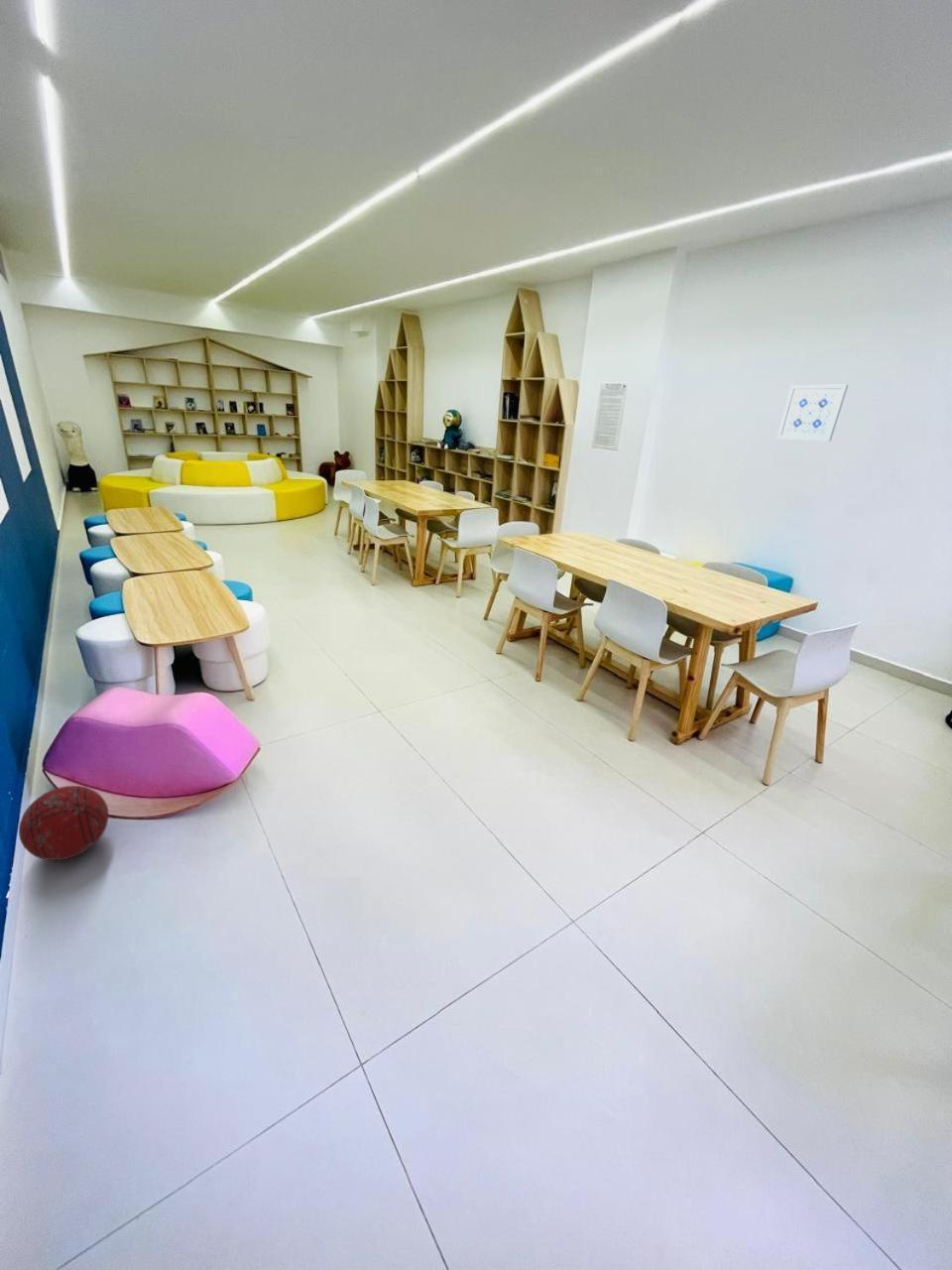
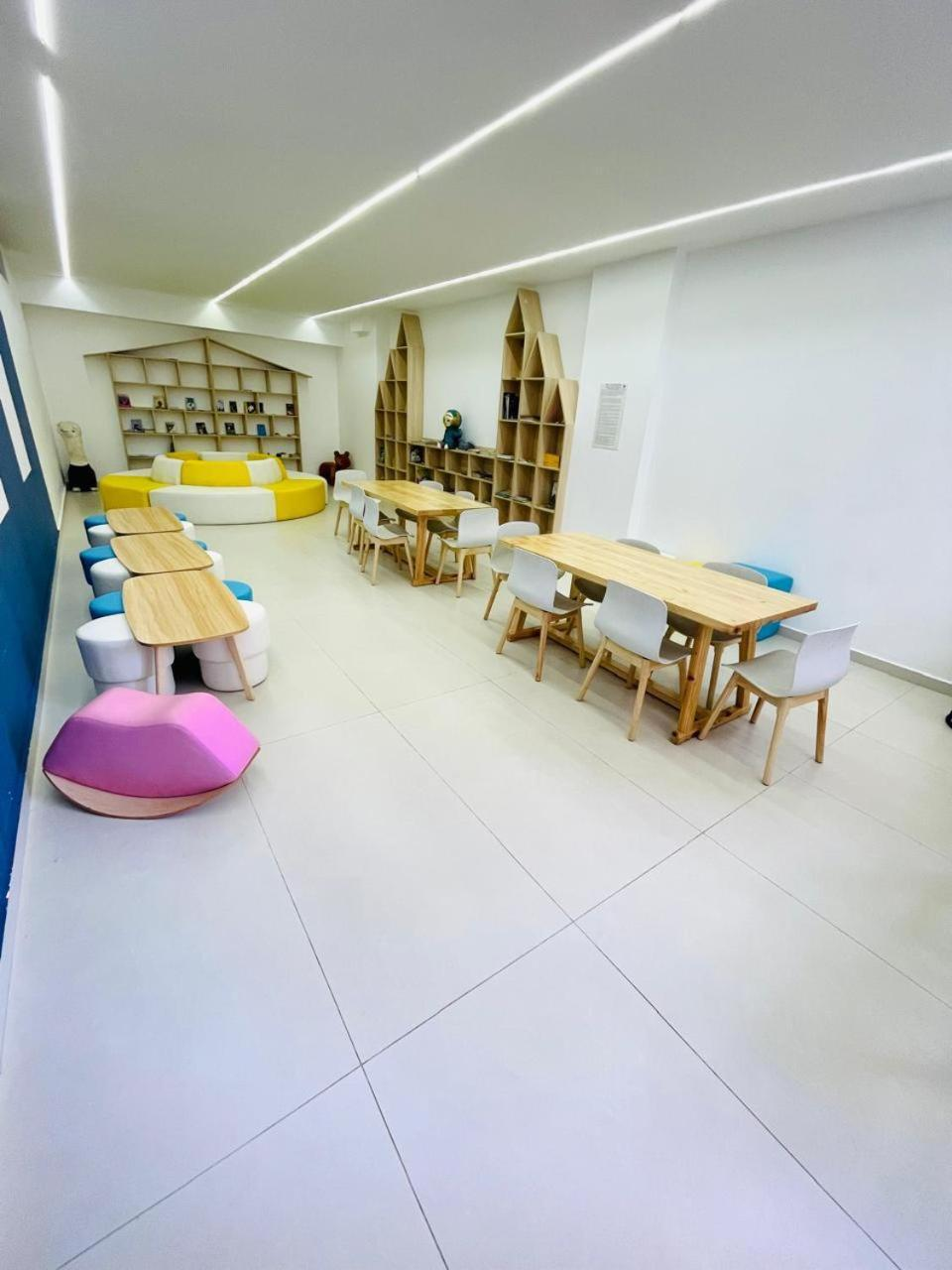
- wall art (810, 413)
- ball (65, 822)
